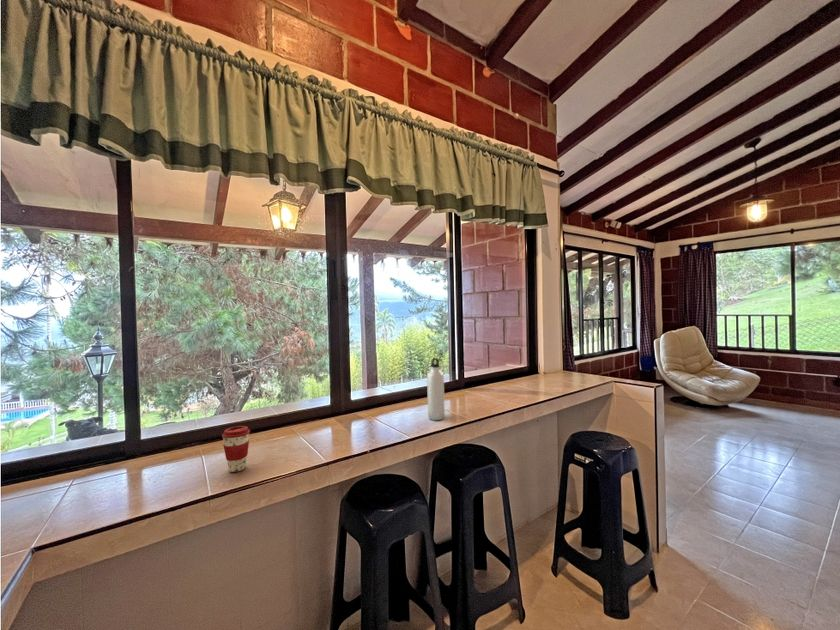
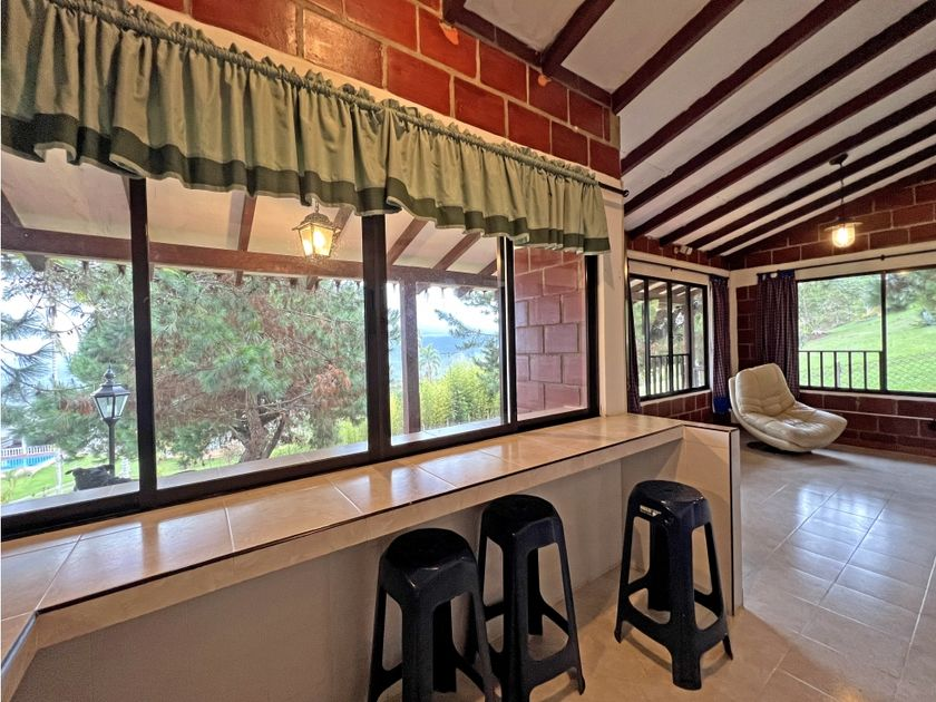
- water bottle (435, 388)
- coffee cup (236, 448)
